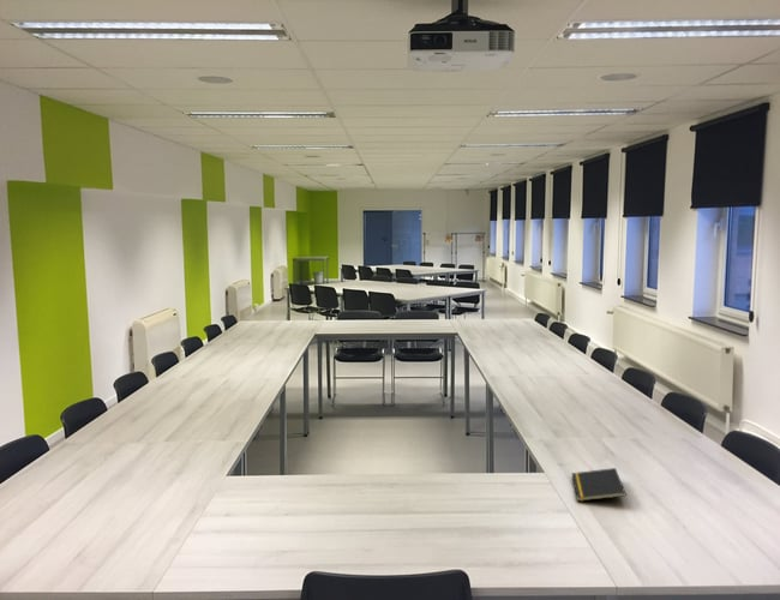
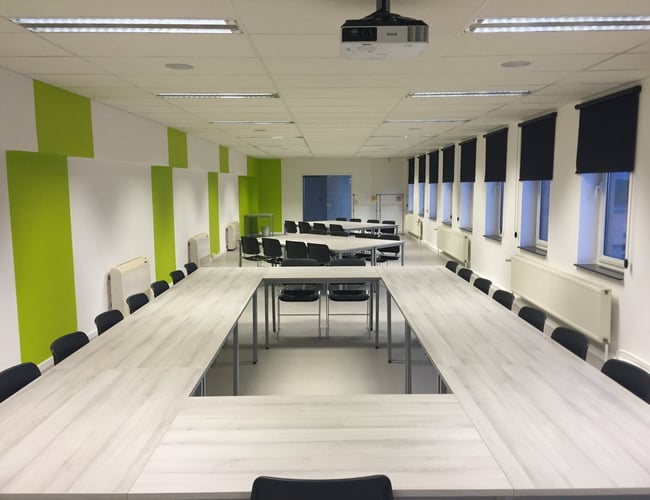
- notepad (596, 484)
